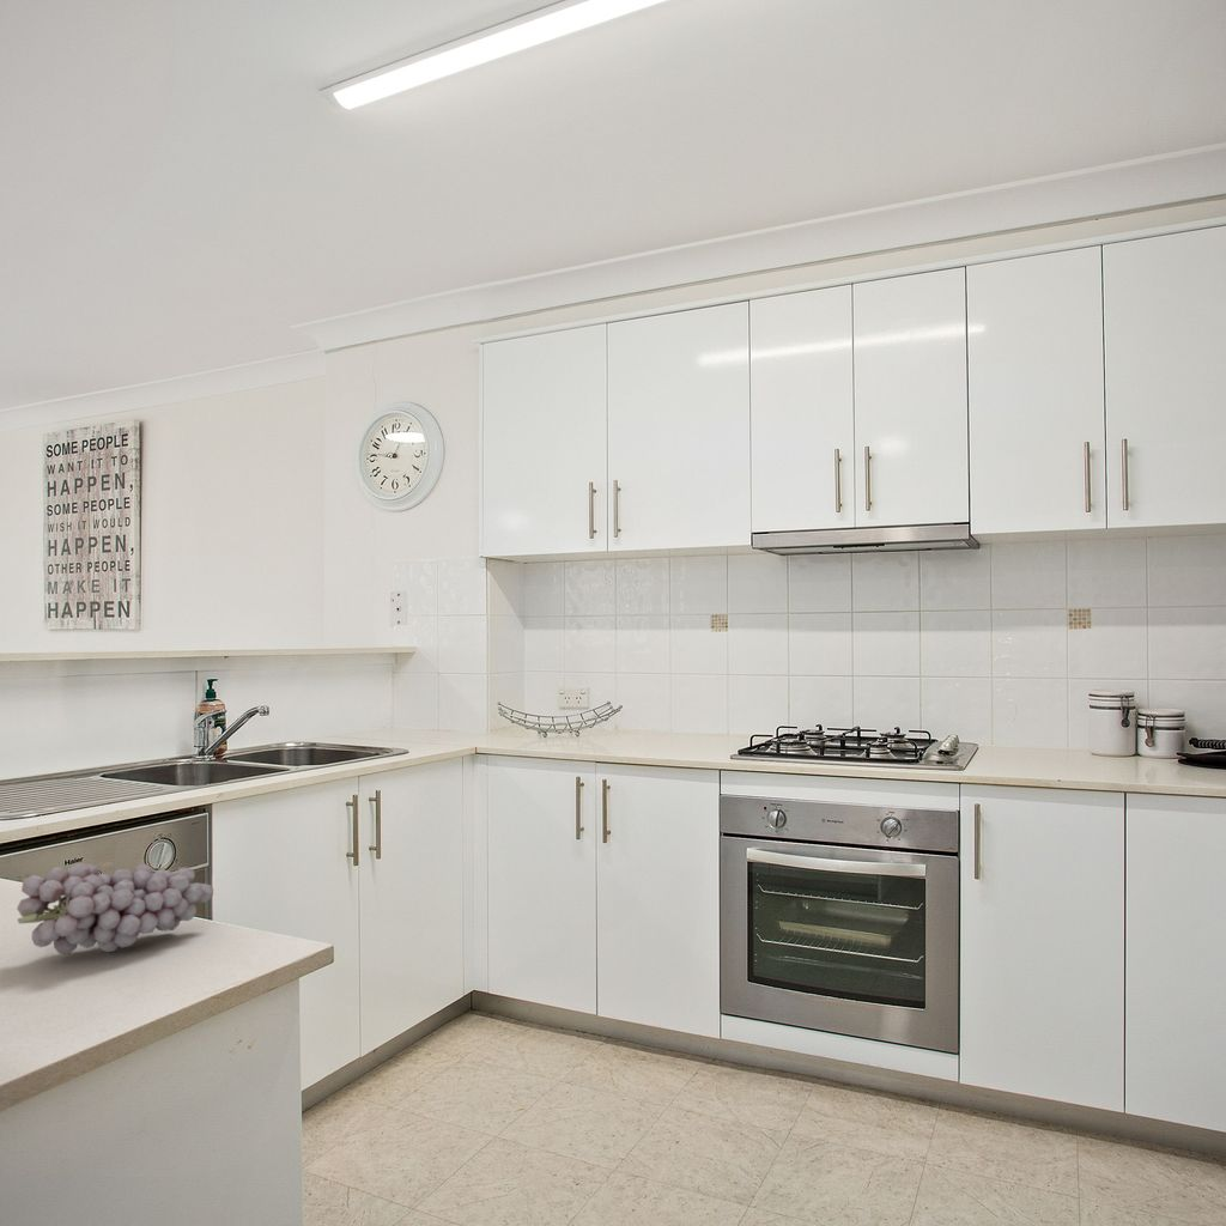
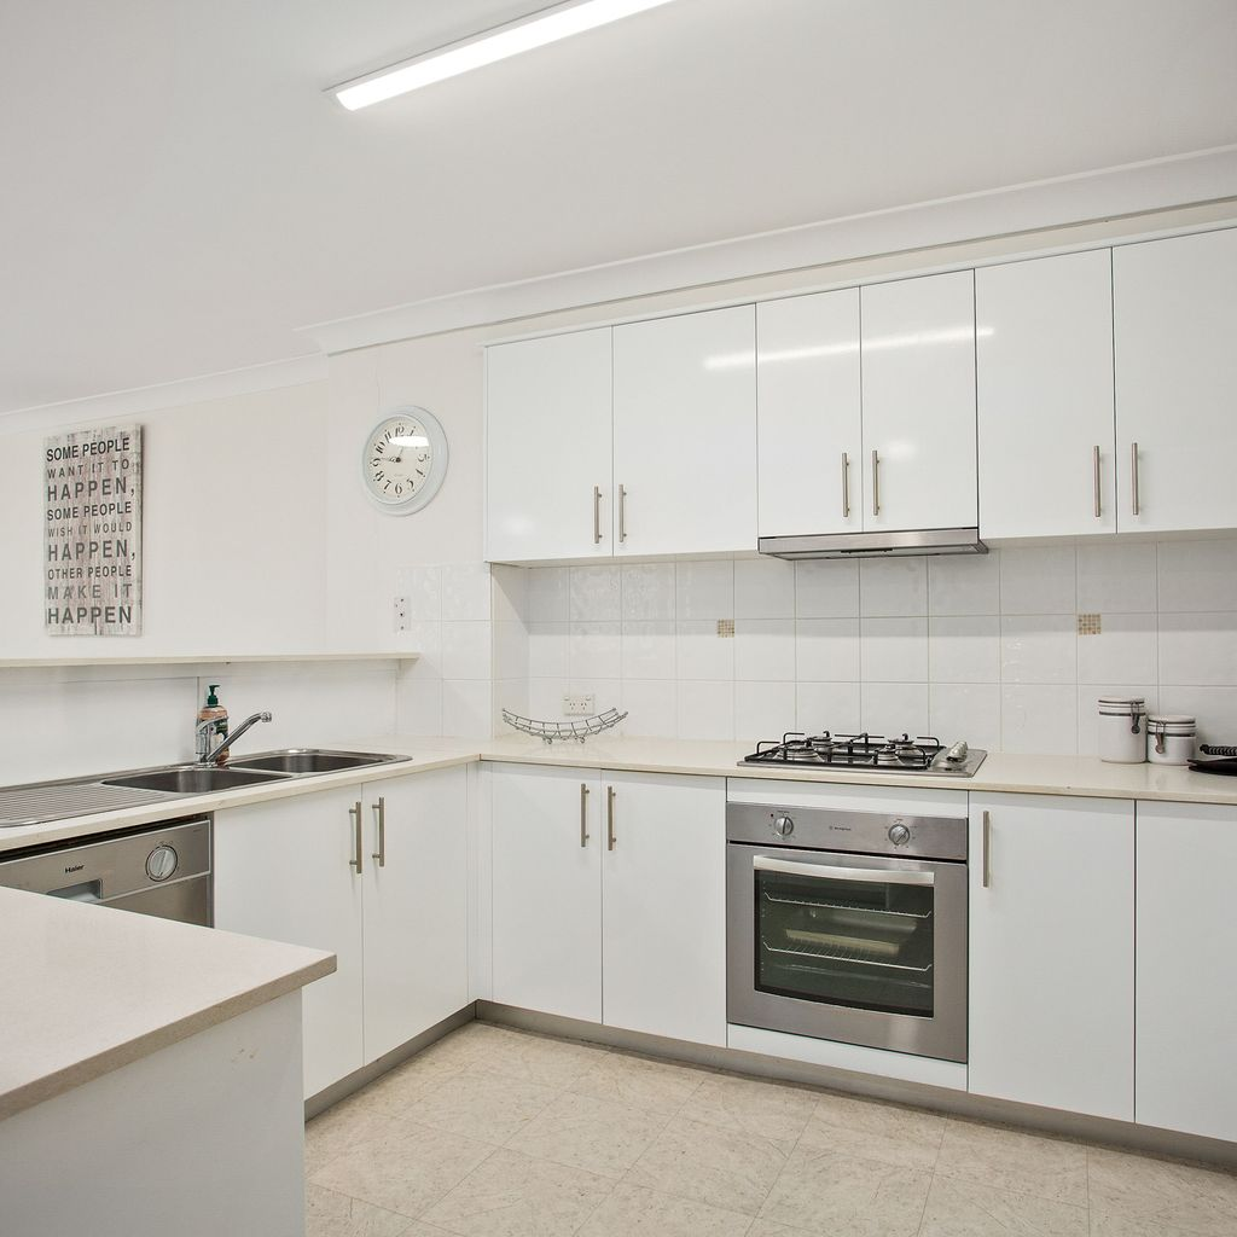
- fruit (122, 902)
